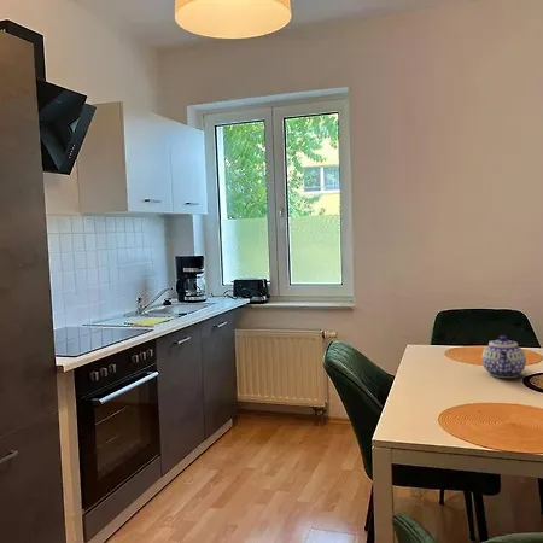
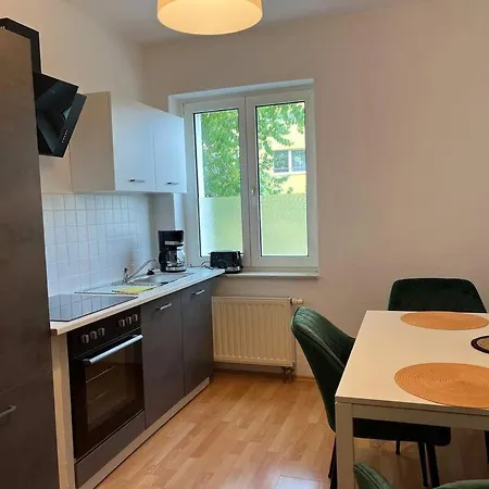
- teapot (503, 355)
